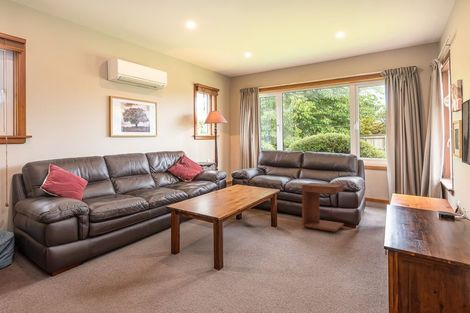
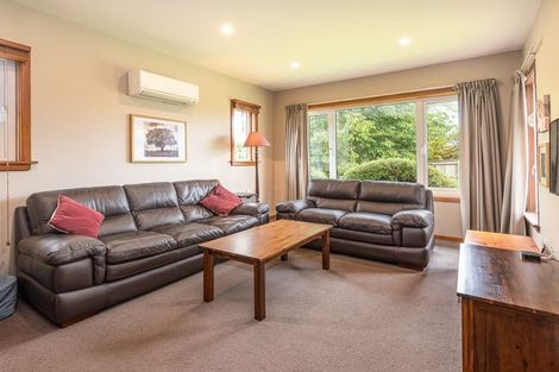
- side table (318, 206)
